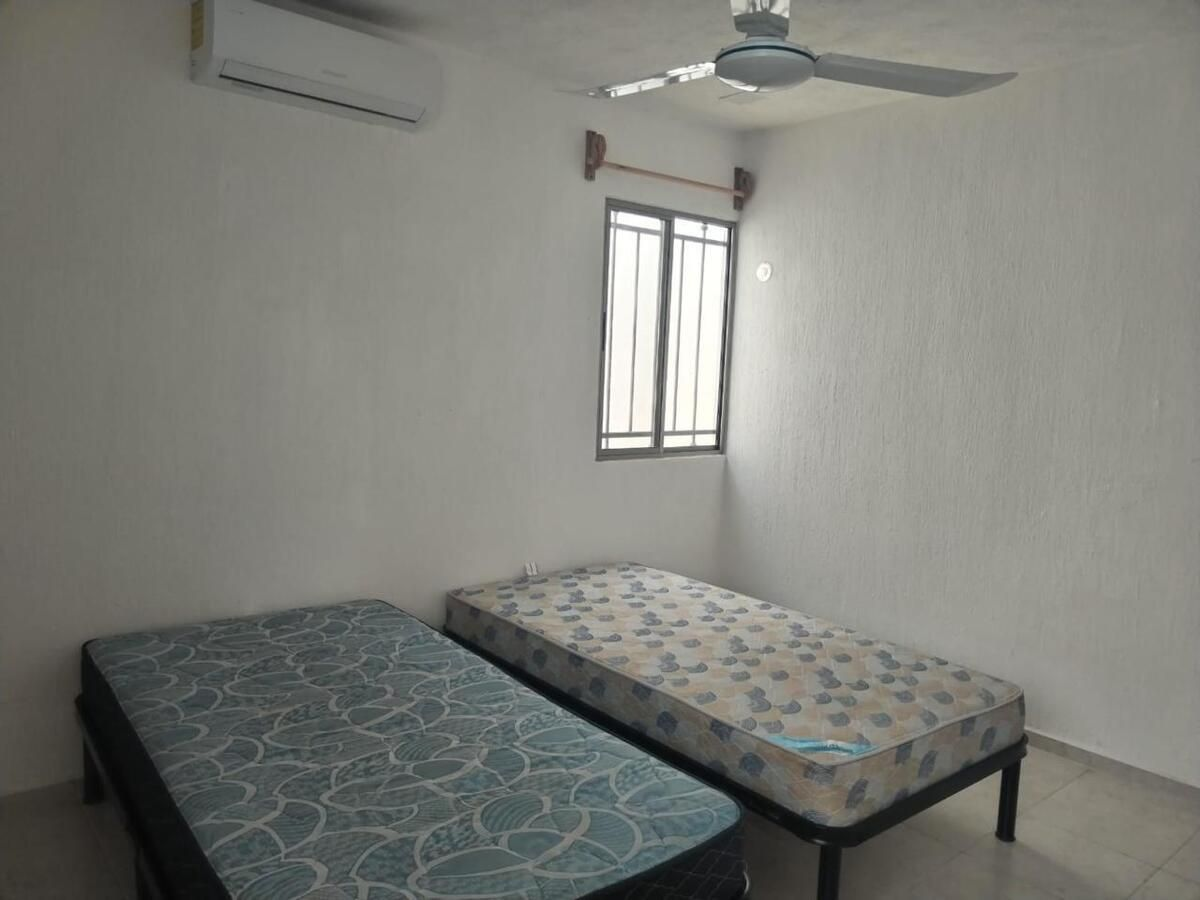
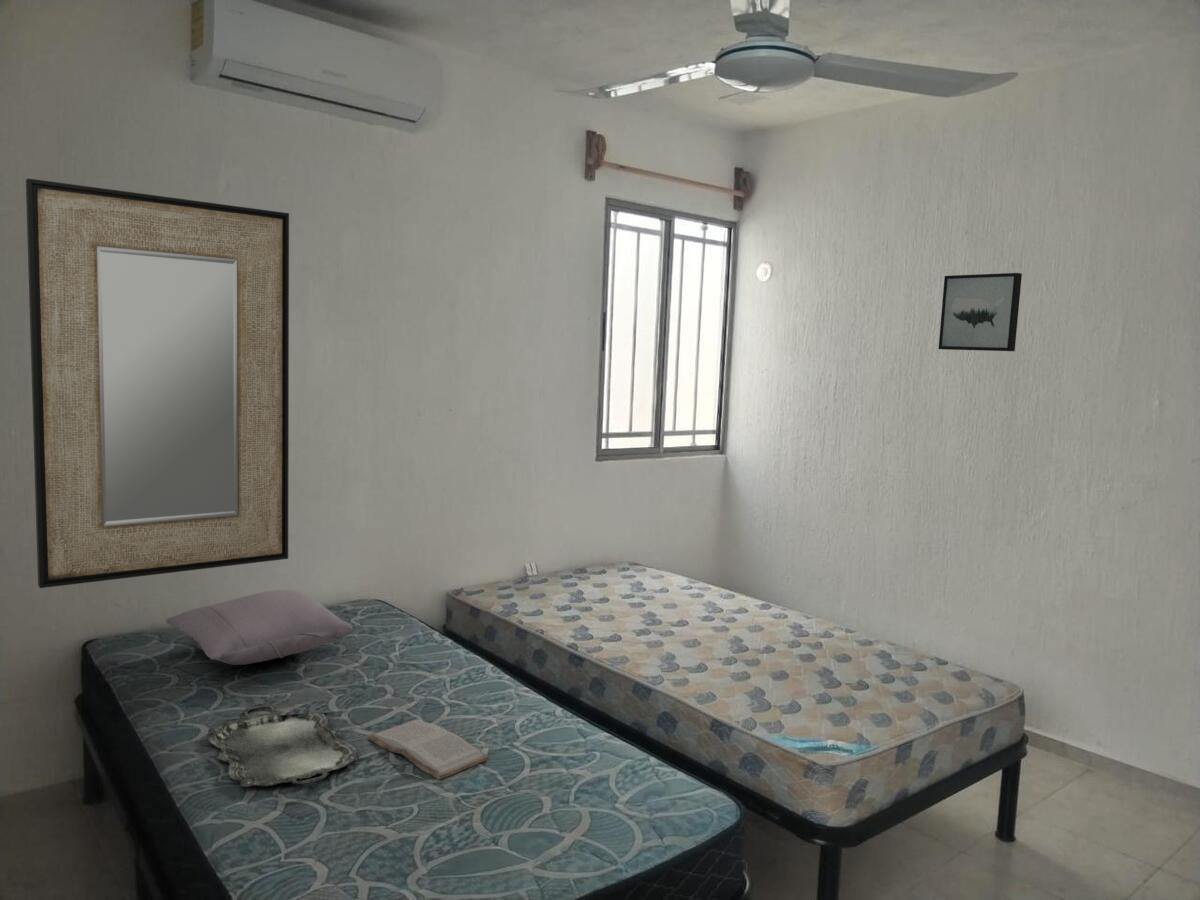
+ home mirror (170, 388)
+ pillow (259, 626)
+ serving tray (281, 744)
+ wall art (978, 312)
+ book (426, 743)
